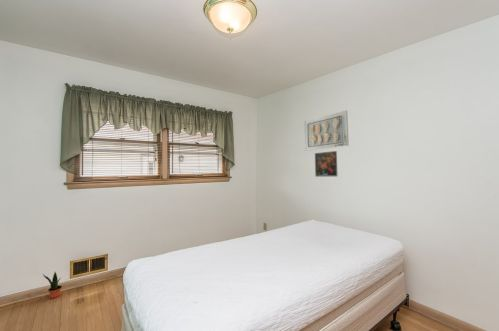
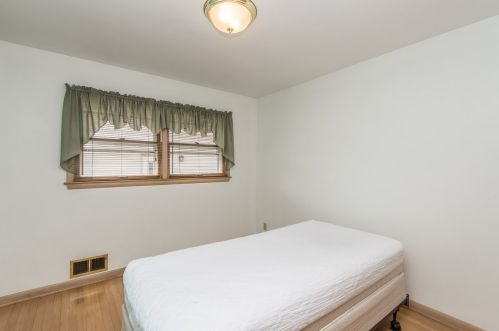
- potted plant (52, 284)
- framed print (324, 132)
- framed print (325, 164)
